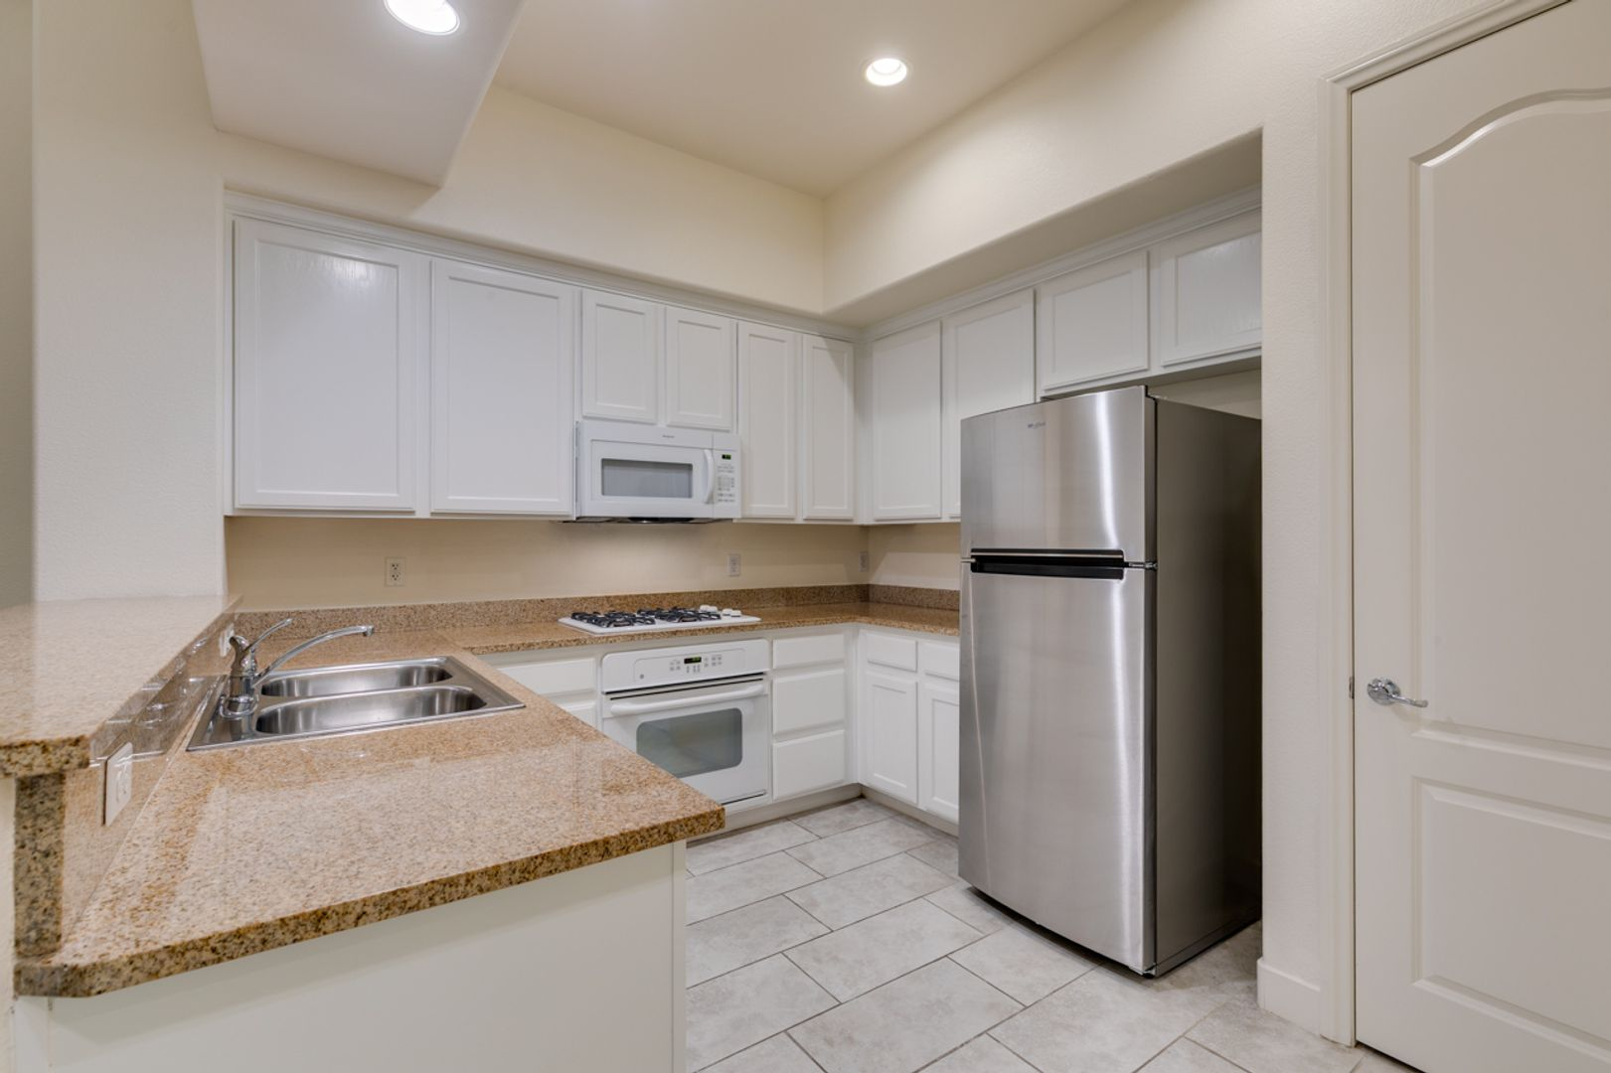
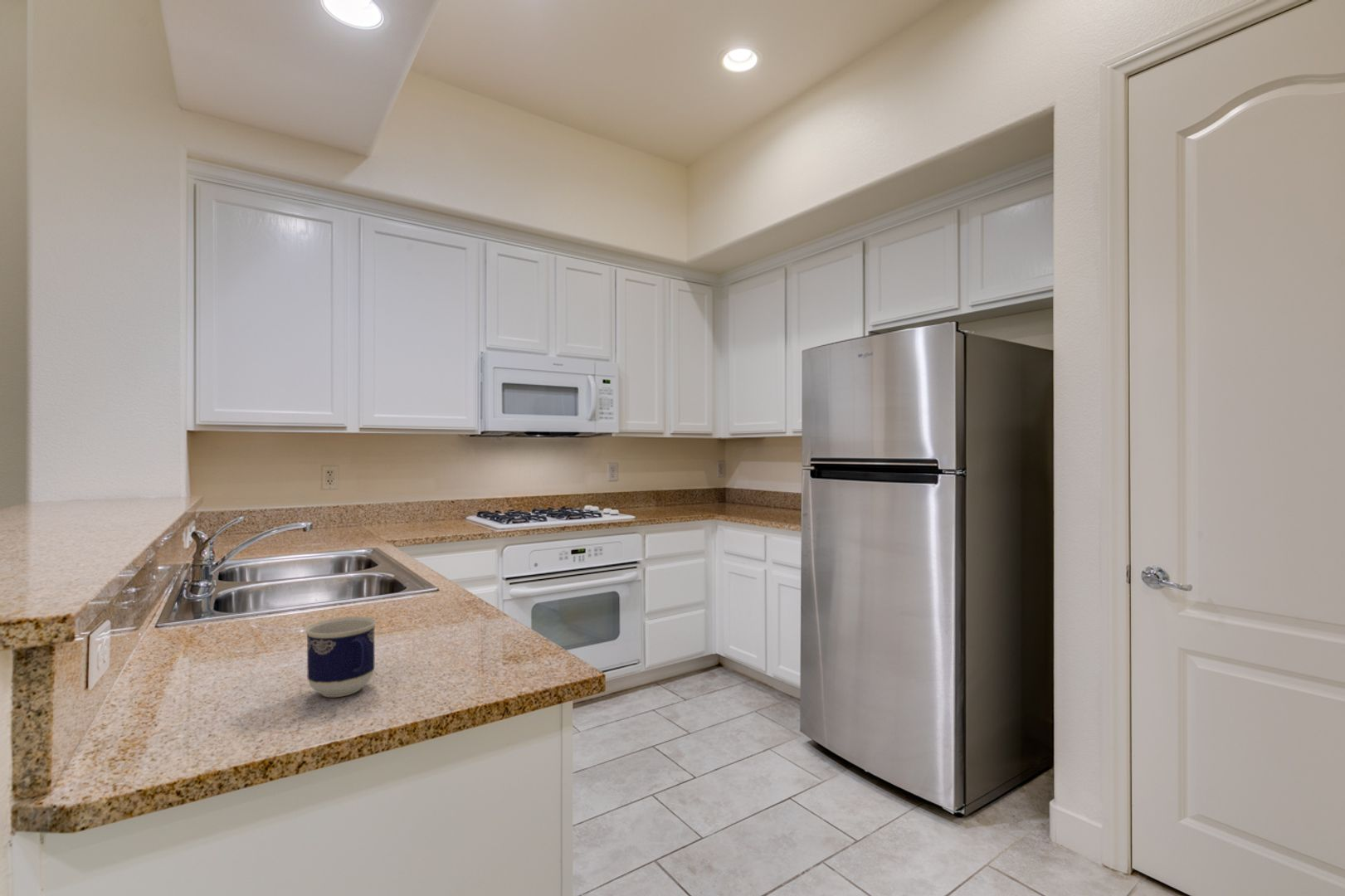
+ cup (346, 659)
